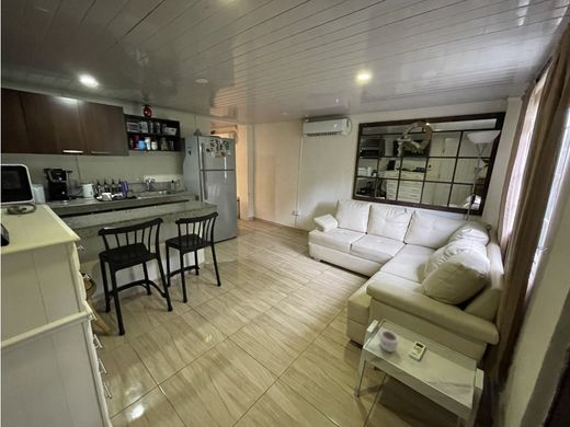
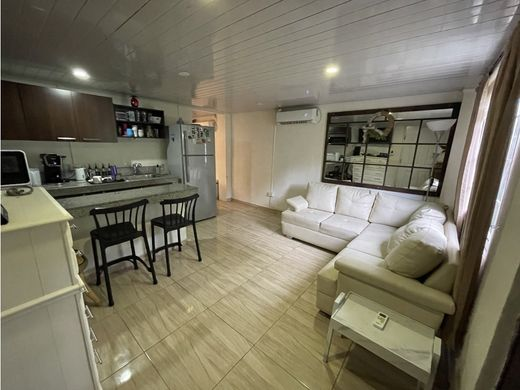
- mug (387, 341)
